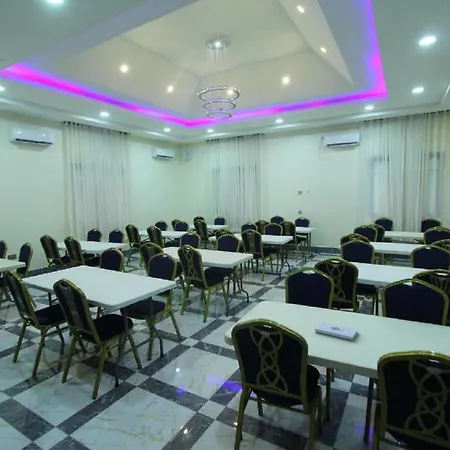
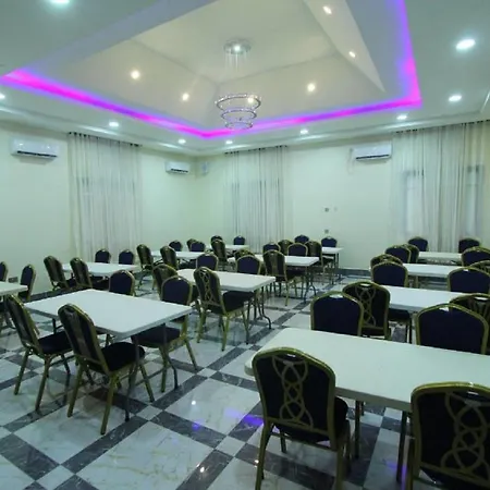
- notepad (336, 330)
